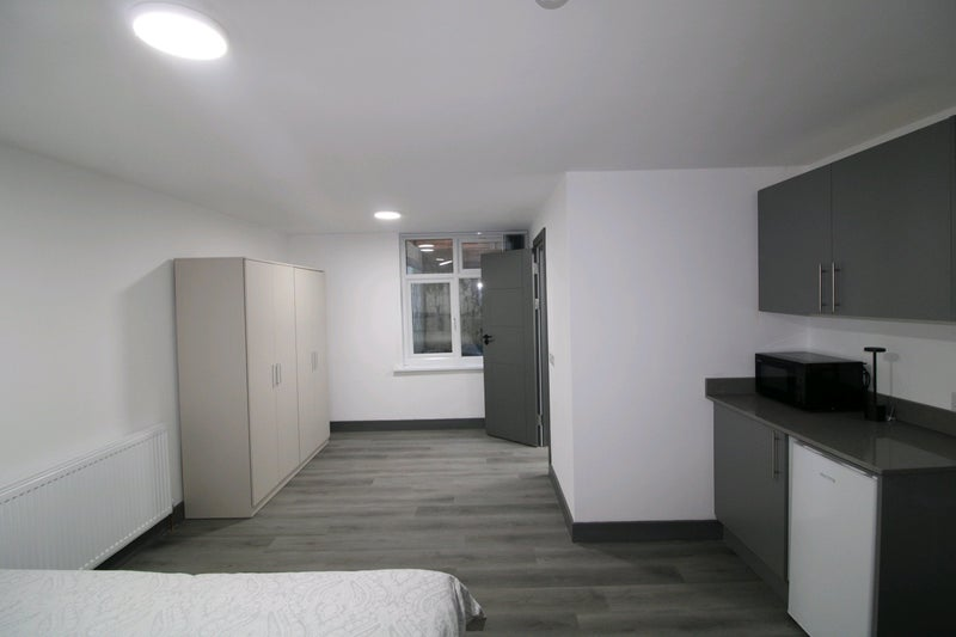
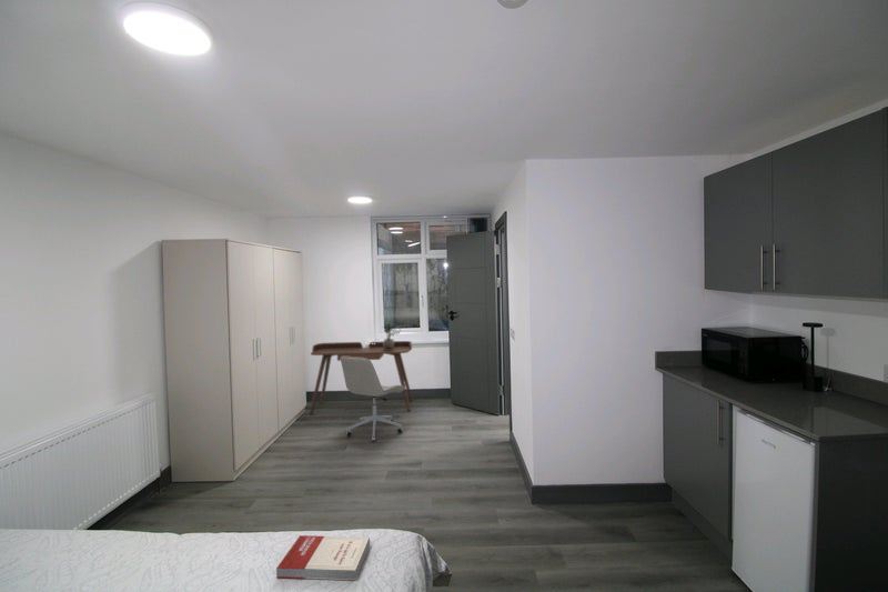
+ desk (367, 359)
+ book (325, 555)
+ office chair (373, 392)
+ potted plant (391, 334)
